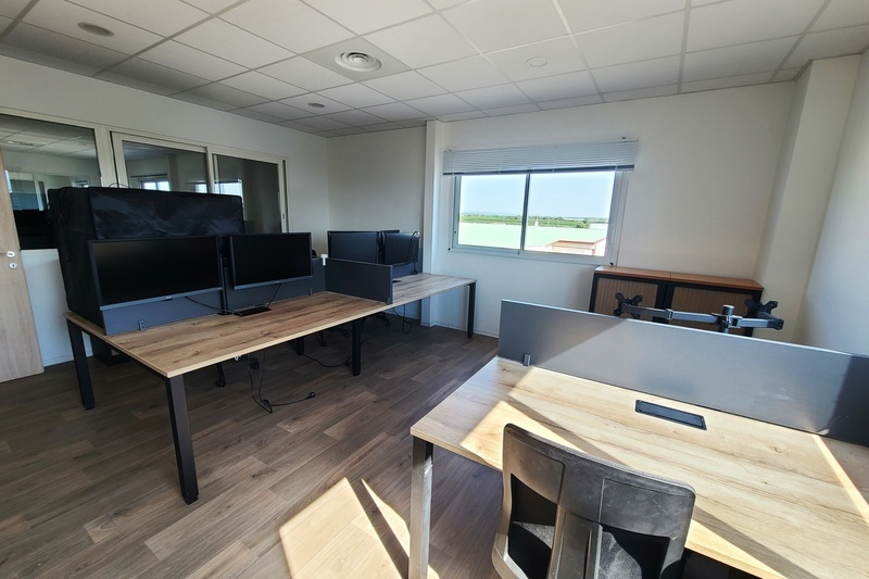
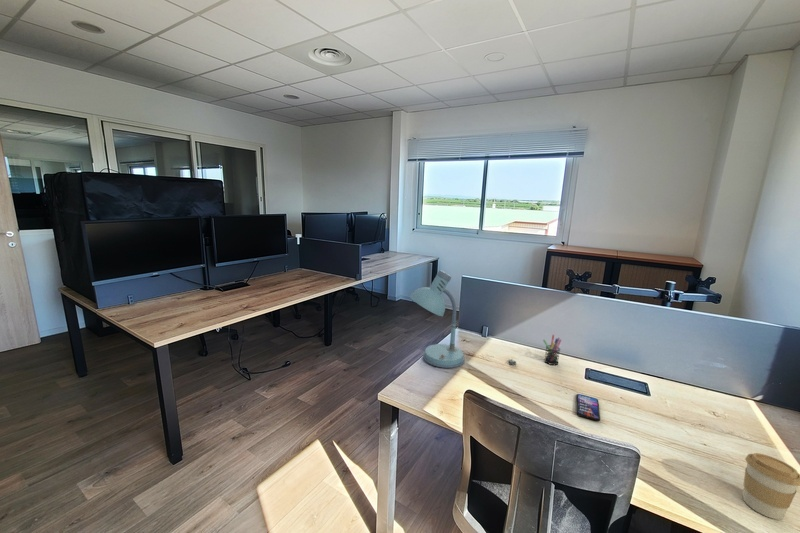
+ pen holder (551, 349)
+ desk lamp (455, 316)
+ smartphone (587, 406)
+ coffee cup (768, 484)
